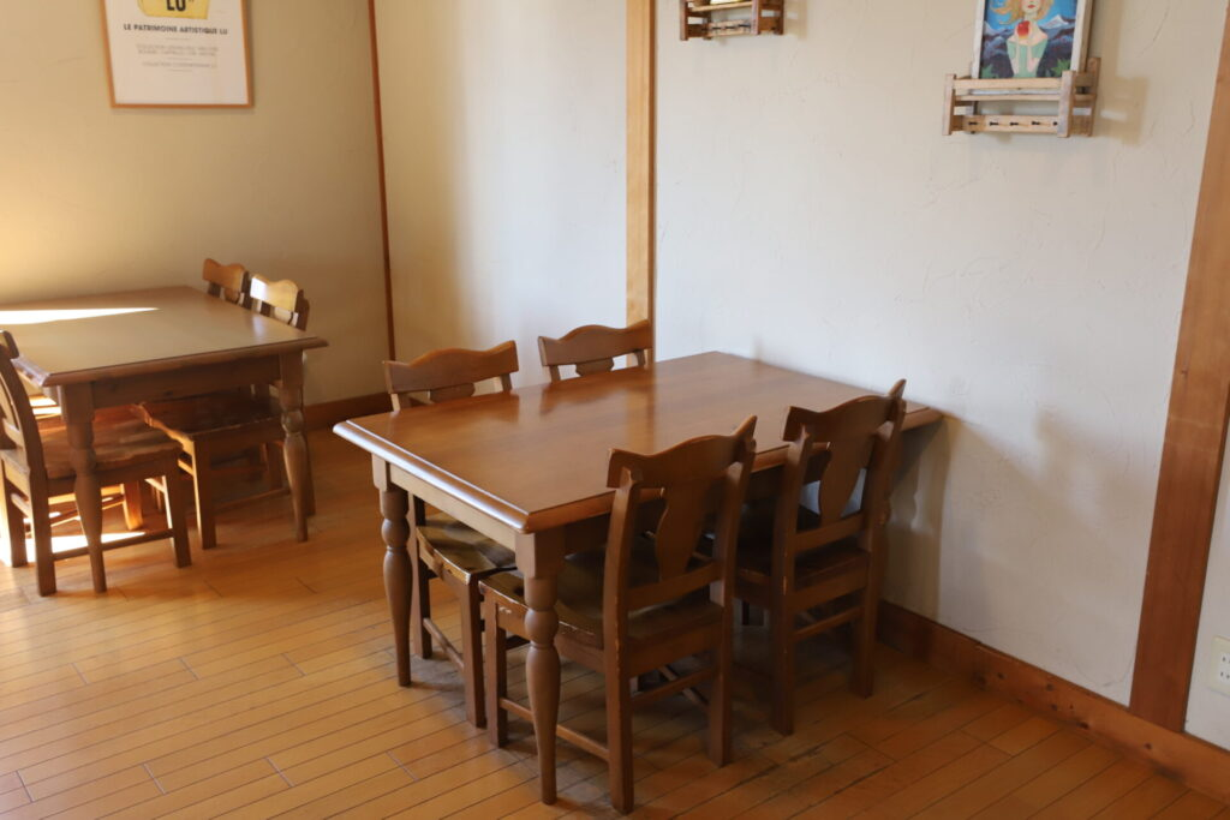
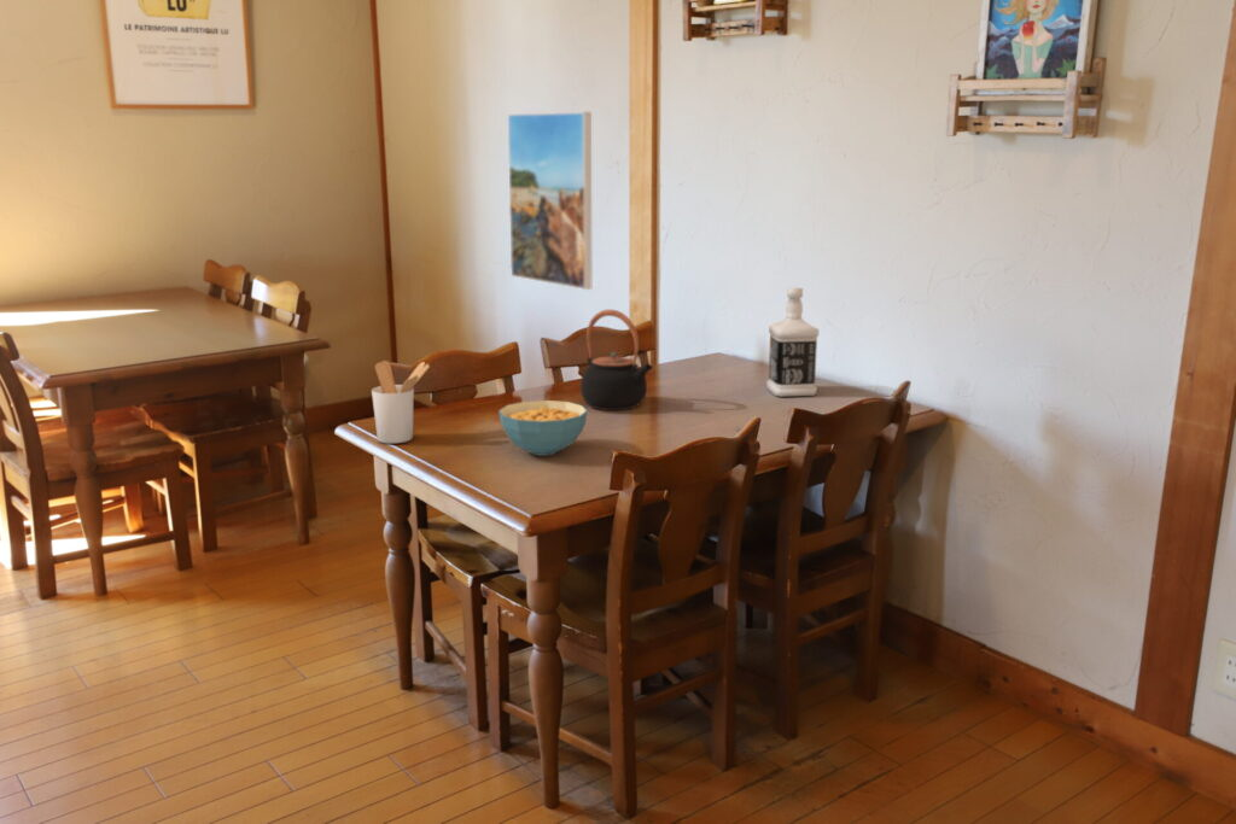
+ utensil holder (403, 399)
+ teapot (618, 358)
+ bottle (793, 340)
+ cereal bowl (543, 431)
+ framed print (548, 199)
